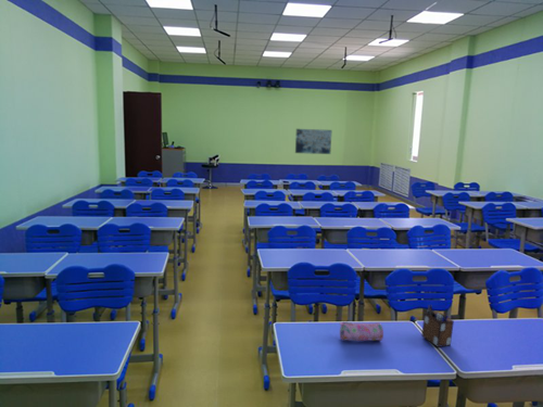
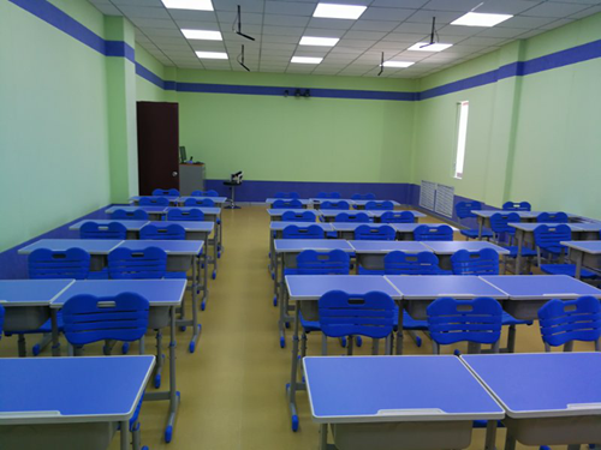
- pencil case (361, 331)
- wall art (313, 141)
- desk organizer (438, 323)
